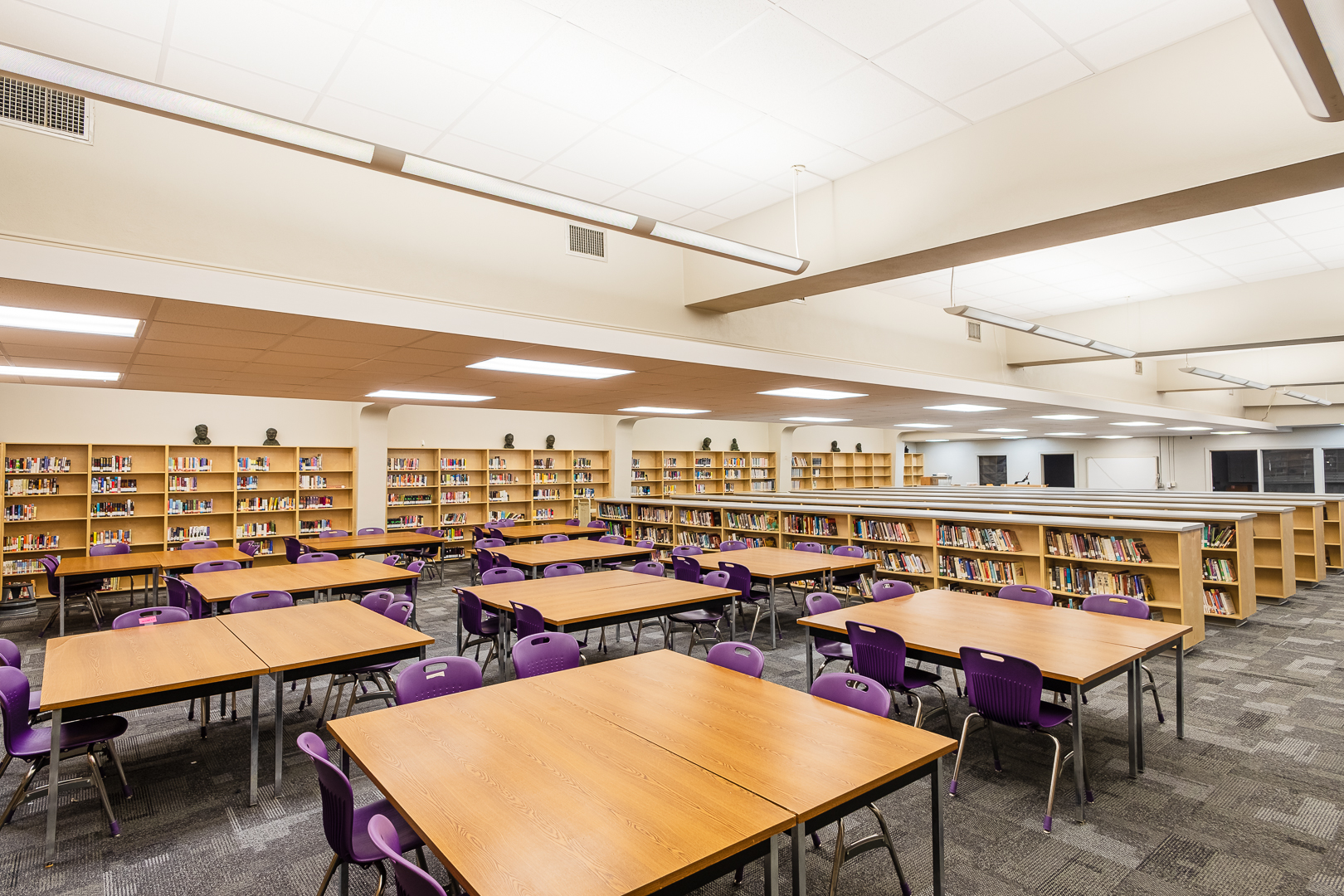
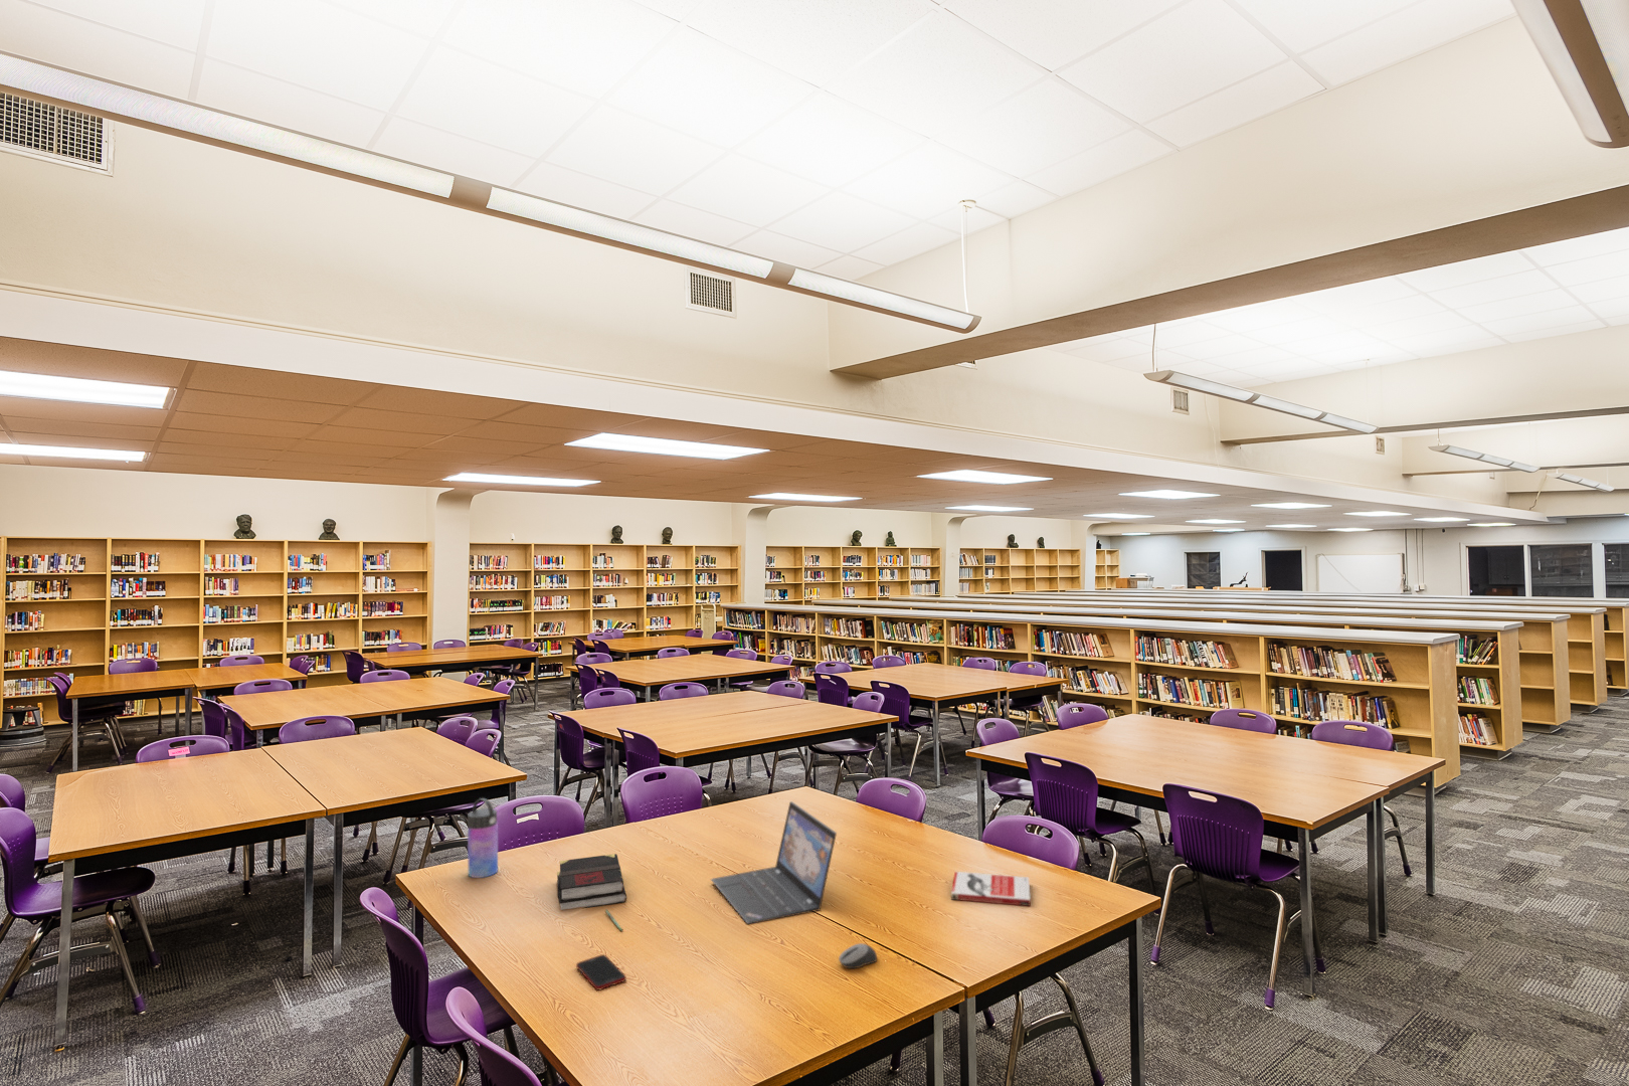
+ pen (613, 920)
+ book (990, 888)
+ laptop (776, 861)
+ computer mouse (858, 954)
+ book (590, 880)
+ cell phone (600, 971)
+ water bottle (482, 835)
